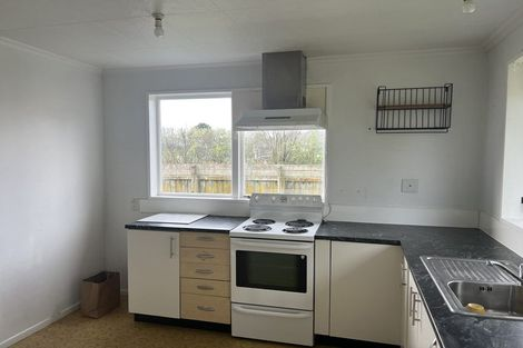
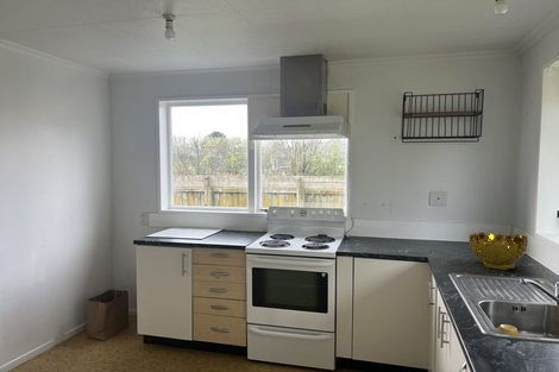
+ decorative bowl (496, 250)
